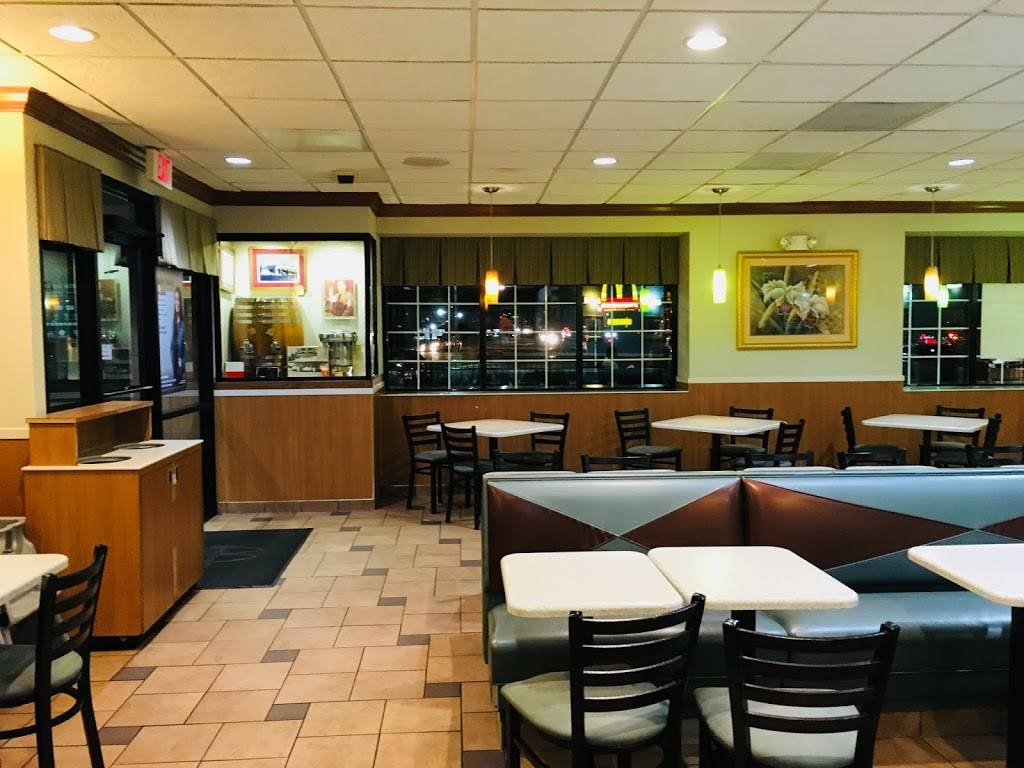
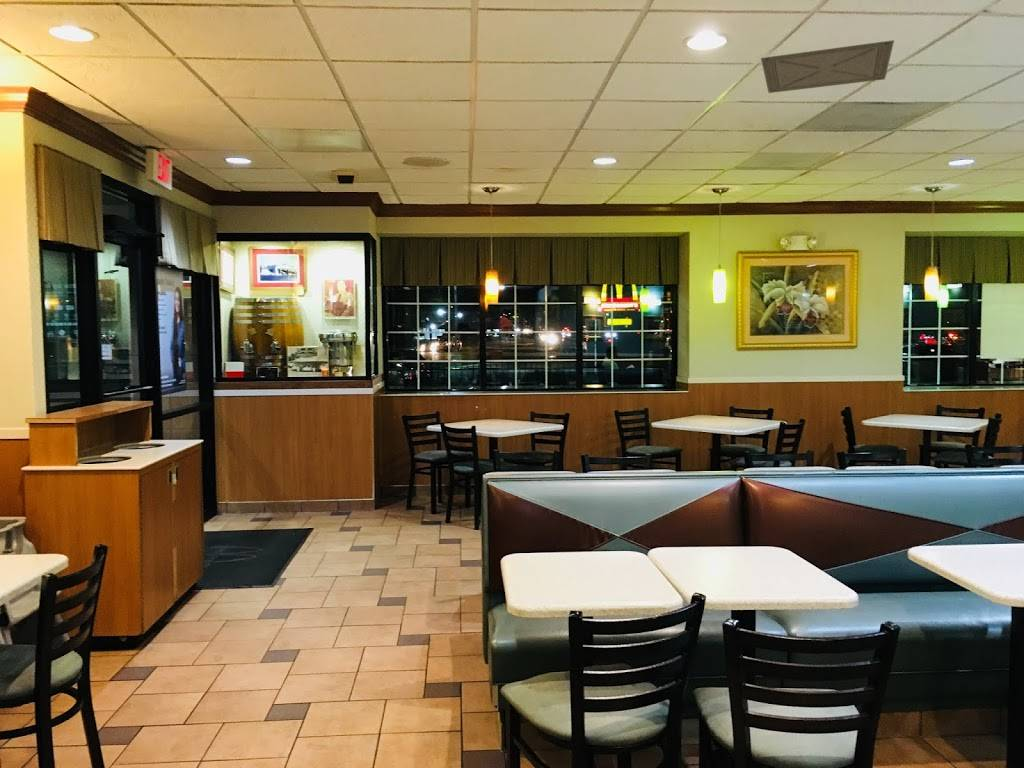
+ ceiling vent (825, 69)
